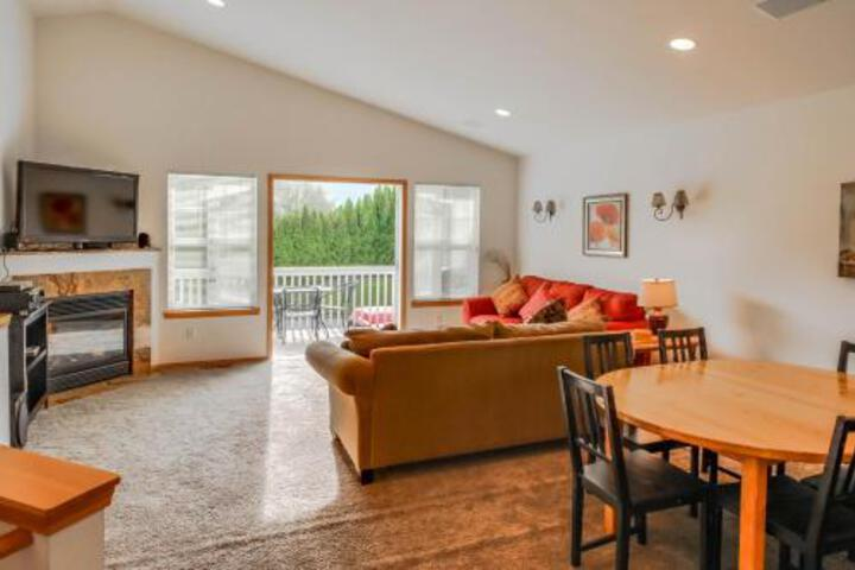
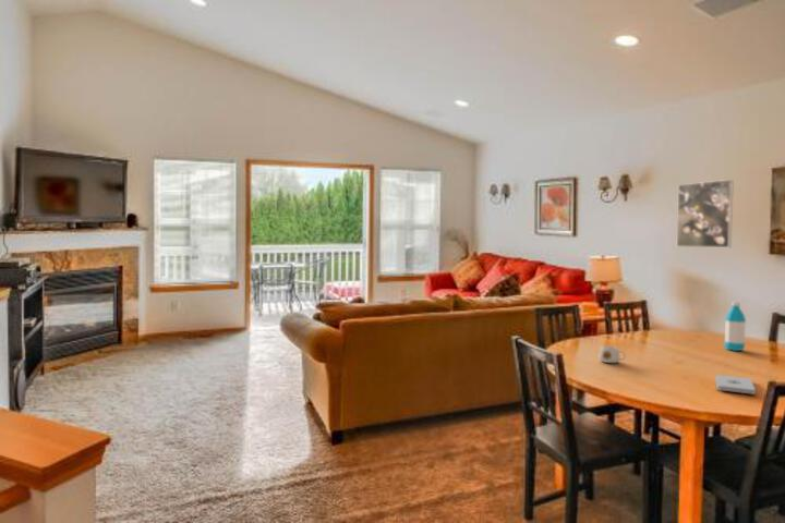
+ mug (612, 354)
+ water bottle (735, 326)
+ notepad (734, 384)
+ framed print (703, 215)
